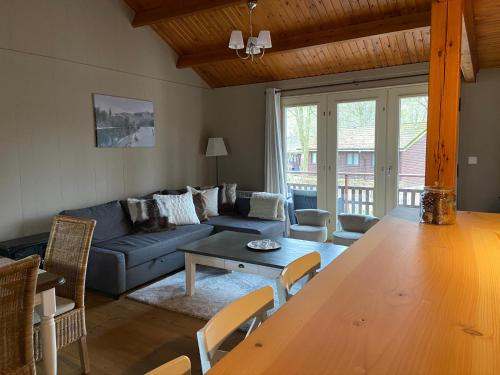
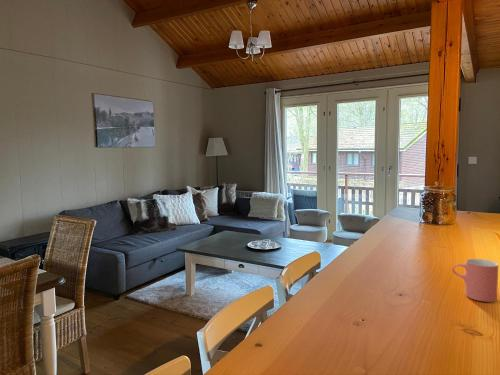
+ cup (474, 278)
